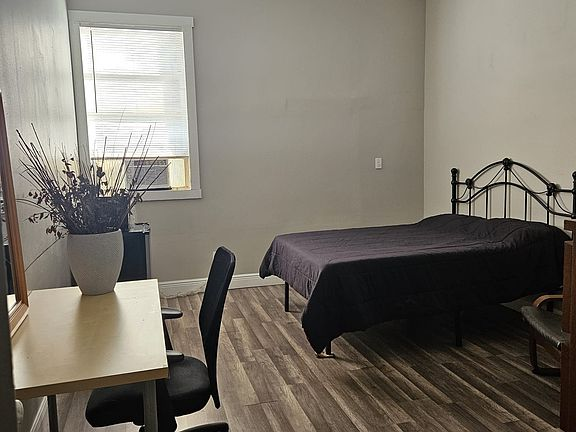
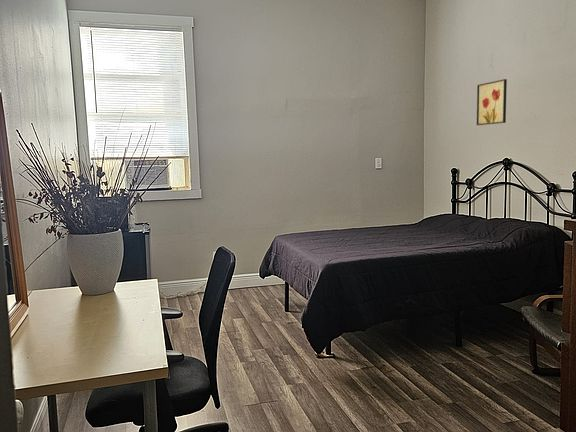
+ wall art (491, 103)
